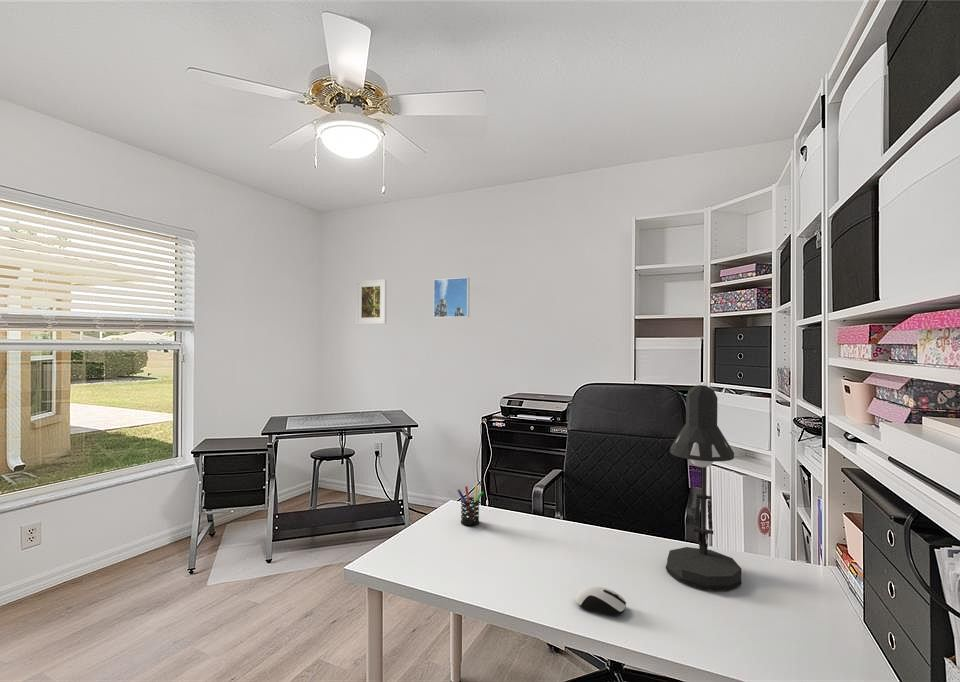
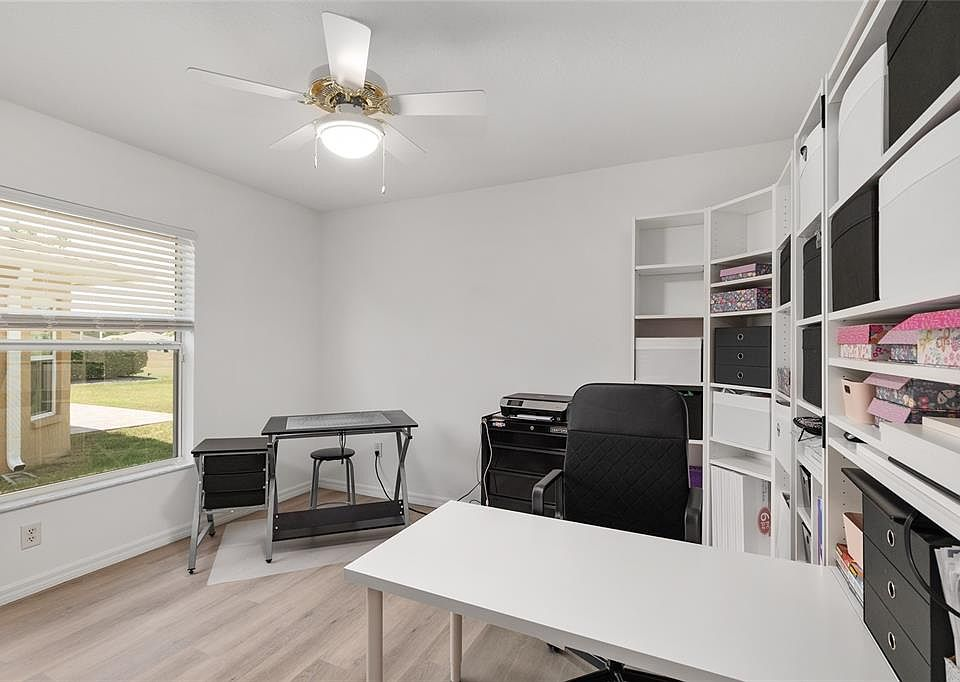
- pen holder (471, 503)
- computer mouse (600, 597)
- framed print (451, 298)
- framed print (371, 302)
- desk lamp (702, 480)
